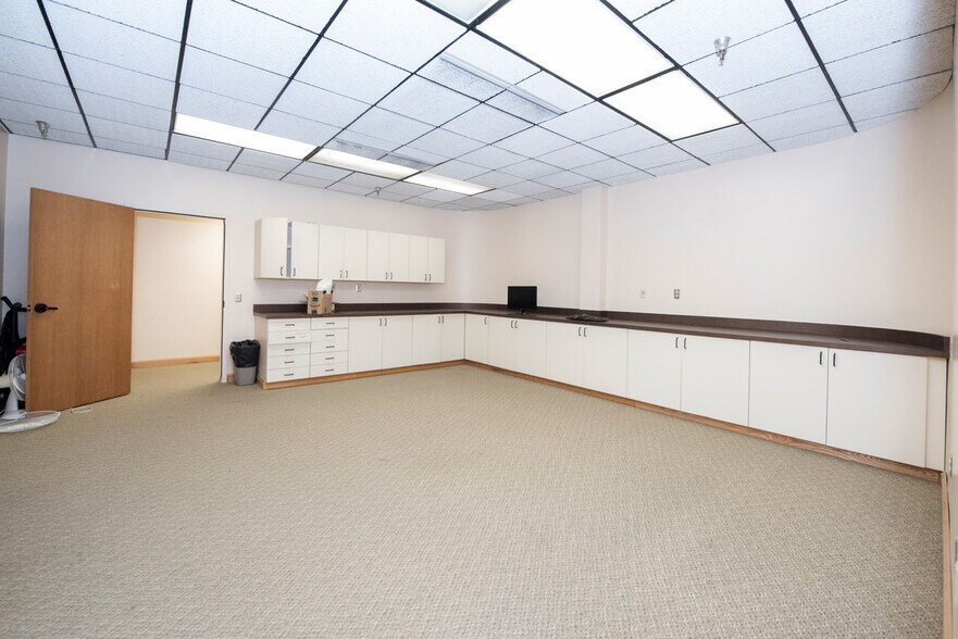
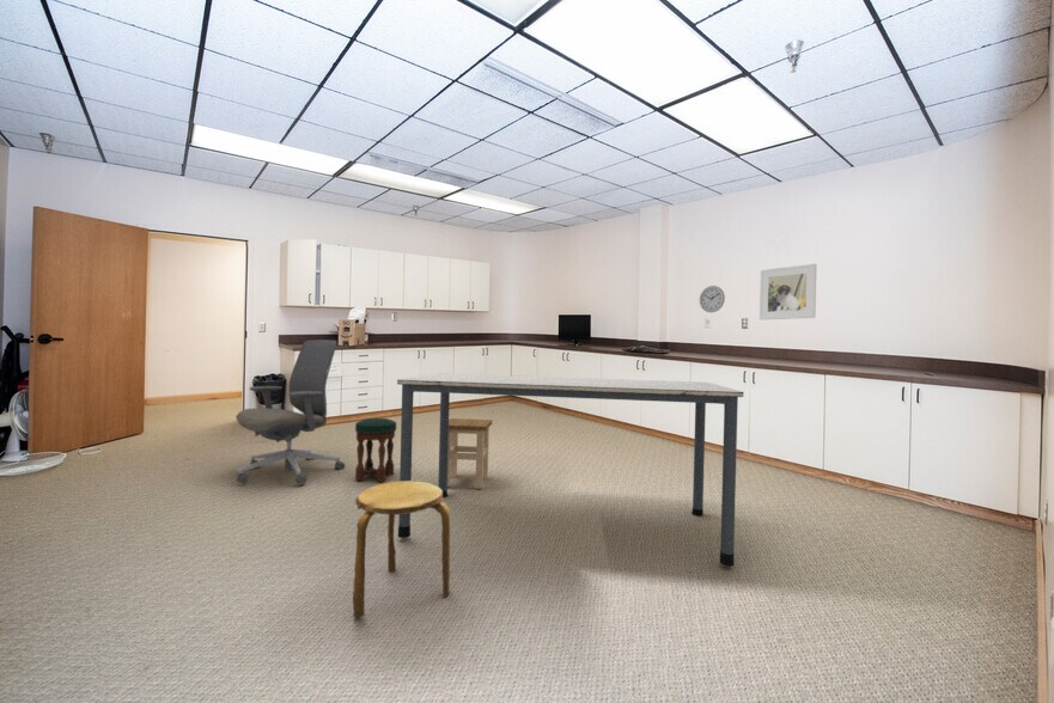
+ dining table (566, 397)
+ stool (394, 544)
+ stool (467, 451)
+ stool (378, 448)
+ office chair (291, 403)
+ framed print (786, 293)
+ wall clock (711, 299)
